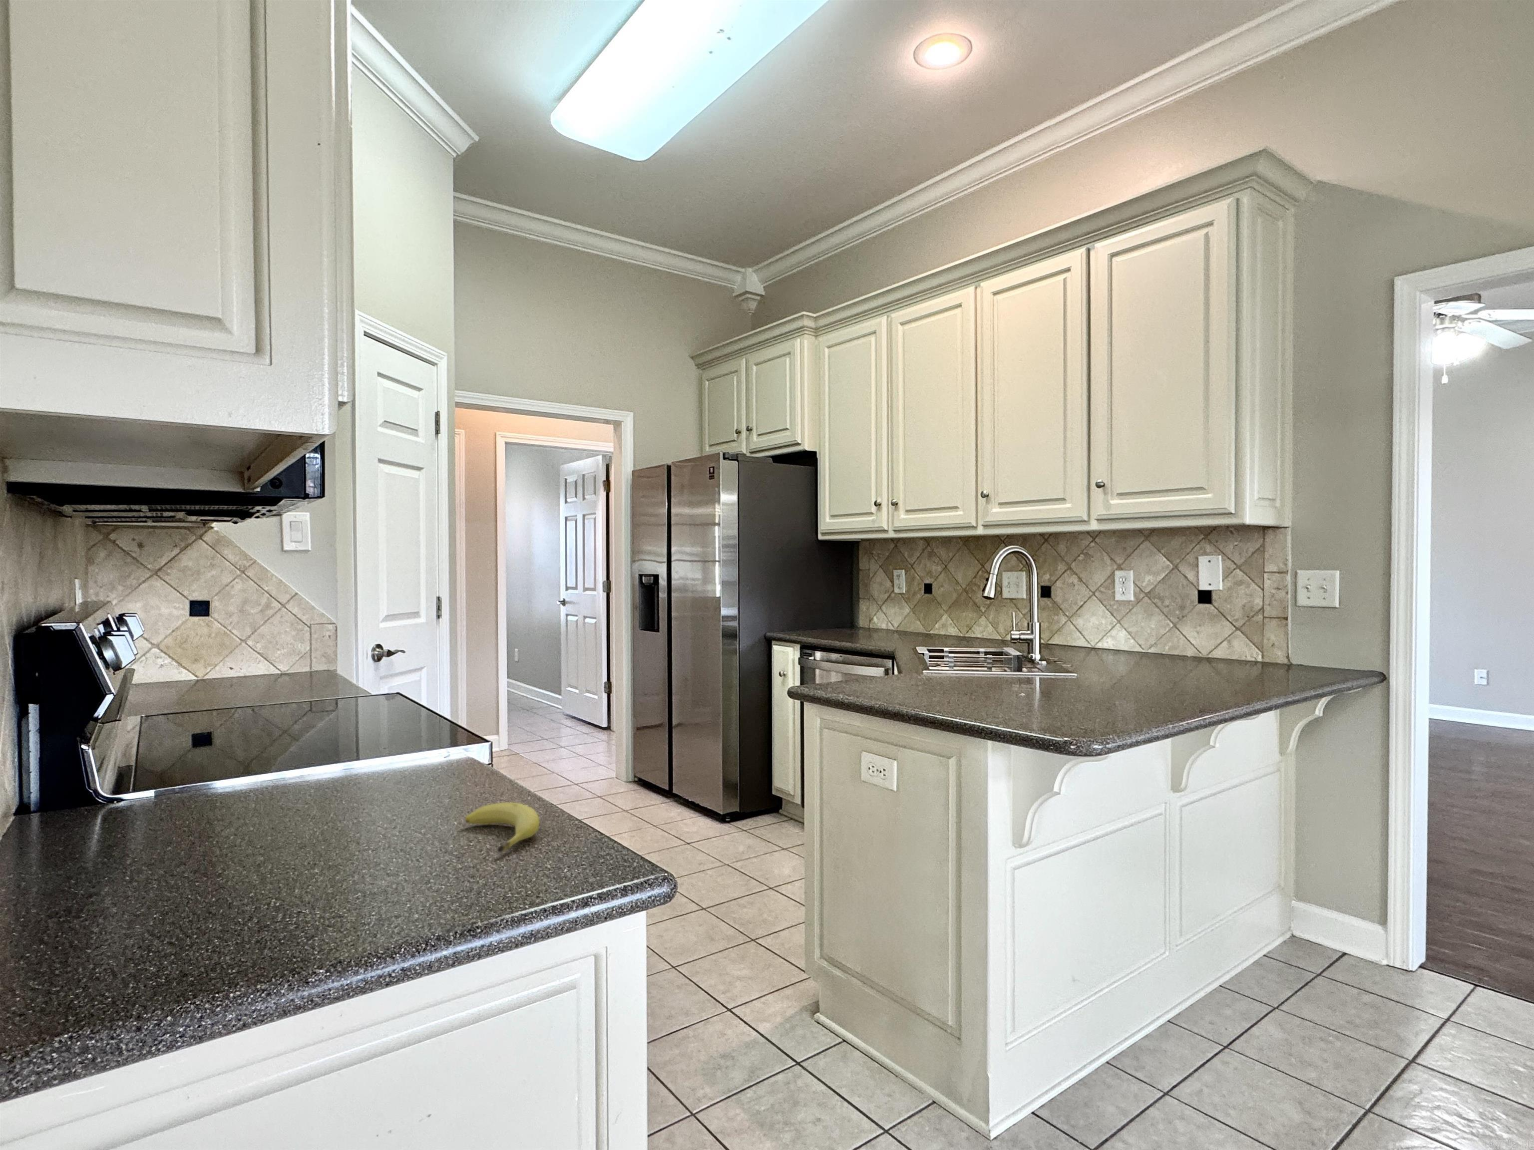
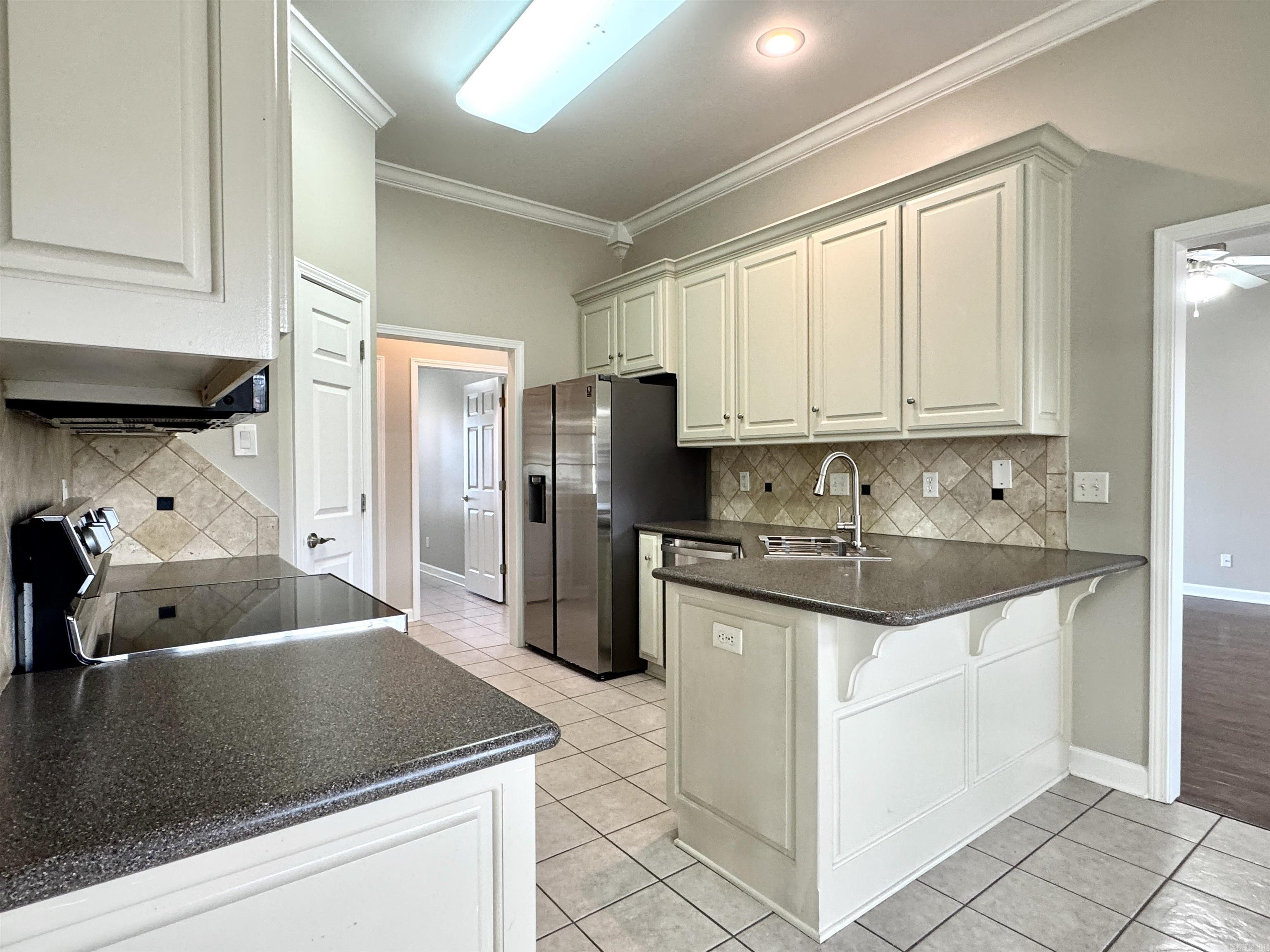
- fruit (506, 823)
